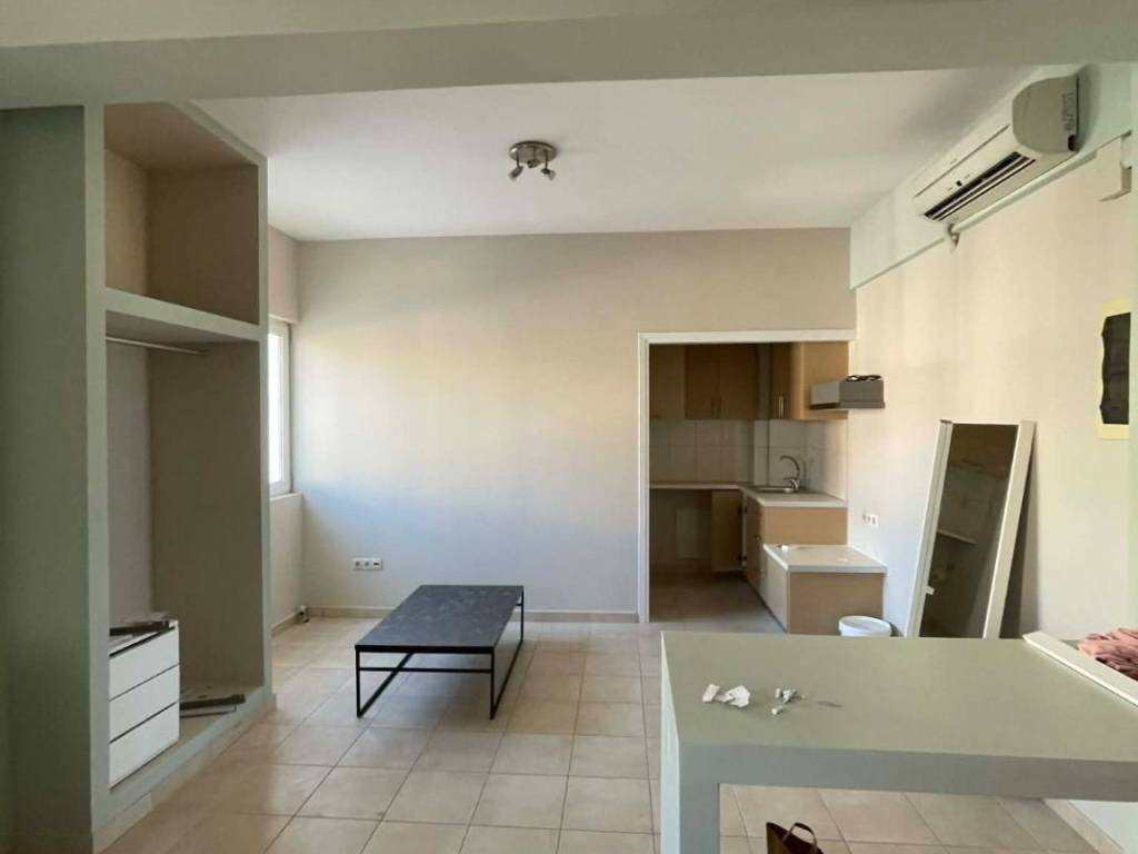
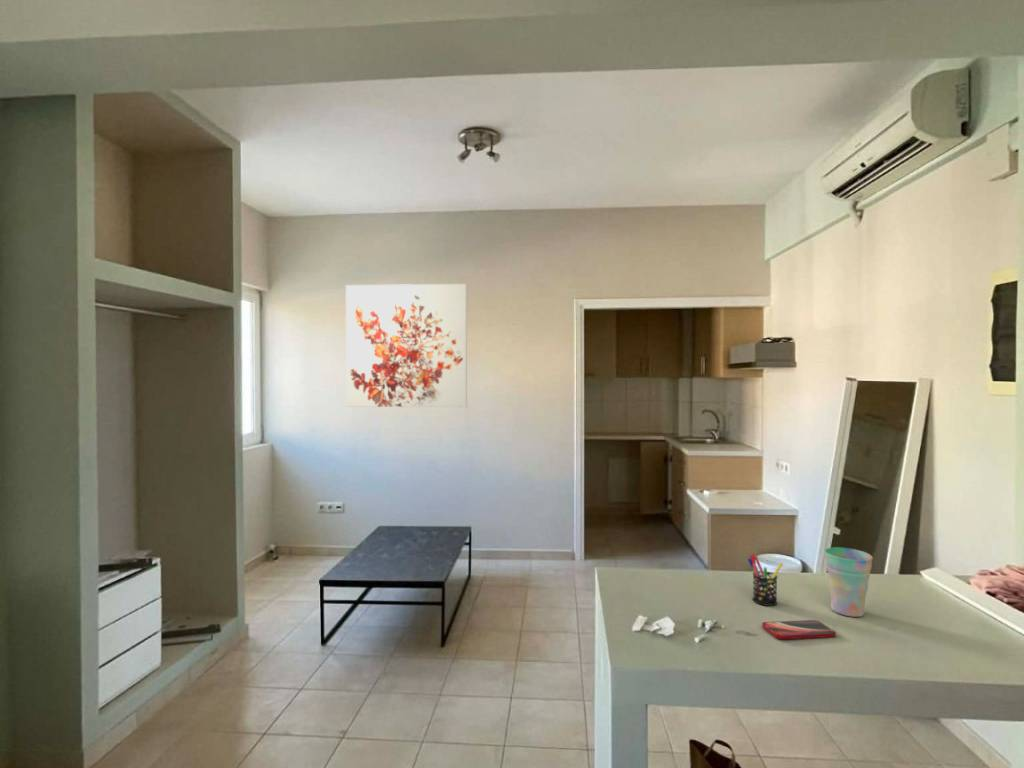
+ cup (847, 582)
+ smartphone (798, 629)
+ pen holder (763, 579)
+ wall art (406, 346)
